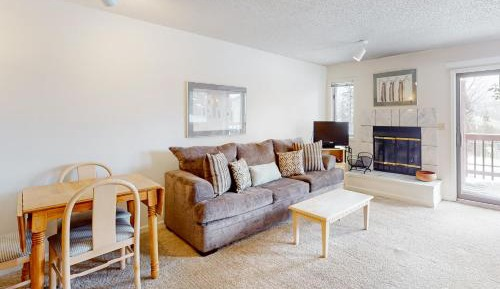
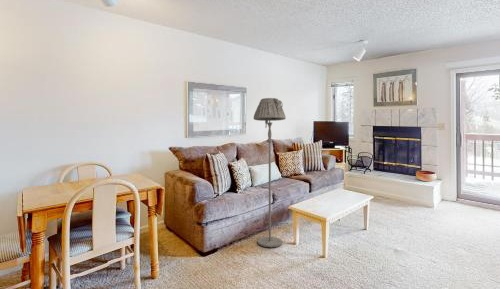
+ floor lamp (269, 170)
